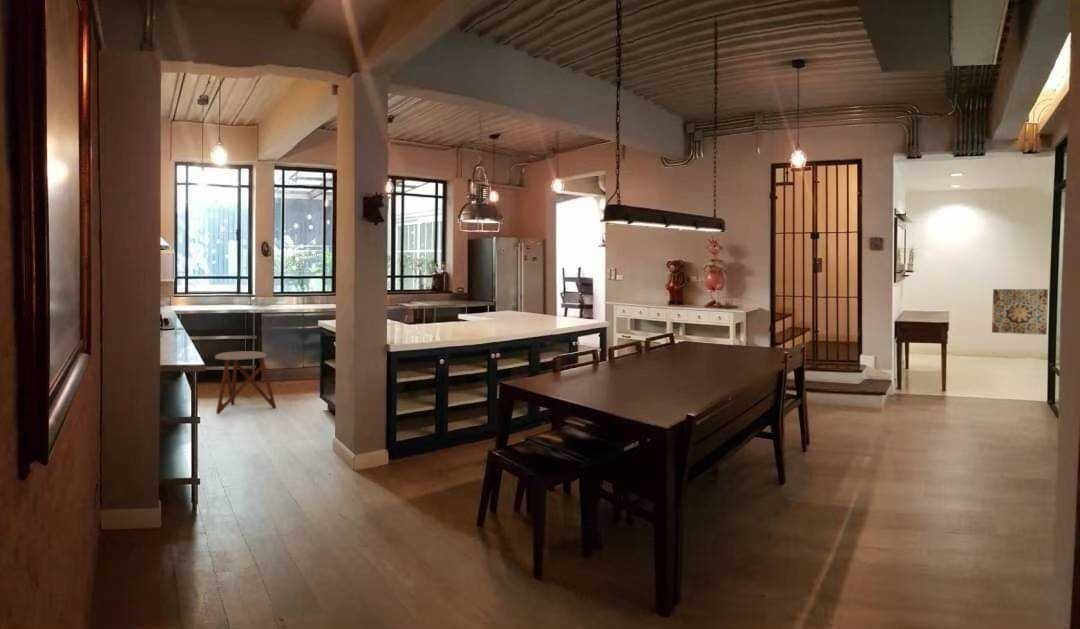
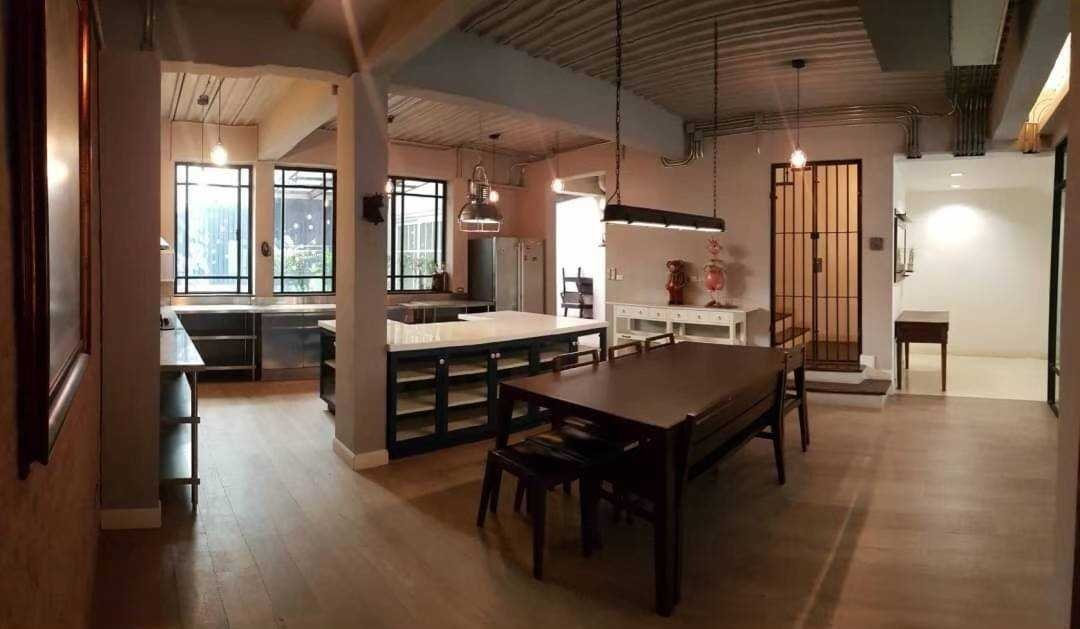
- stool (246, 381)
- wall art (1019, 311)
